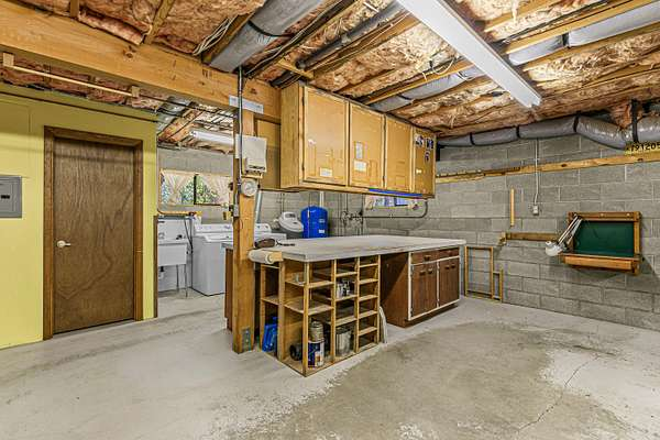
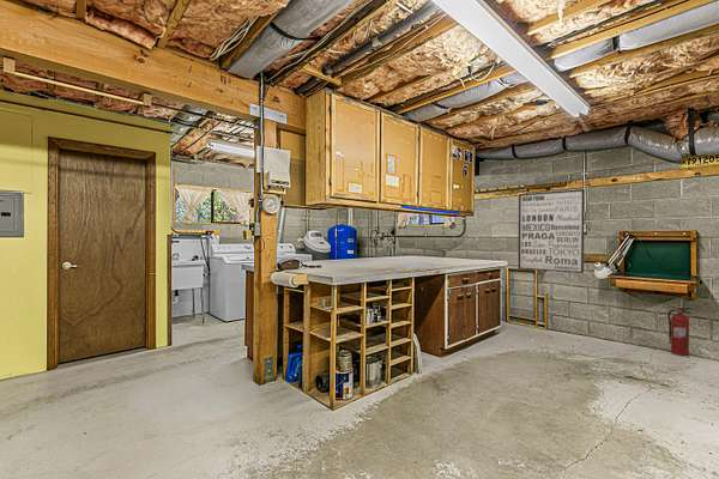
+ wall art (549, 231)
+ fire extinguisher (679, 329)
